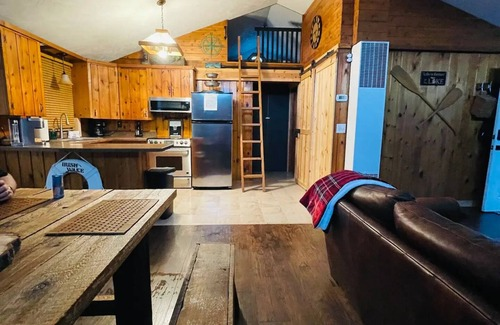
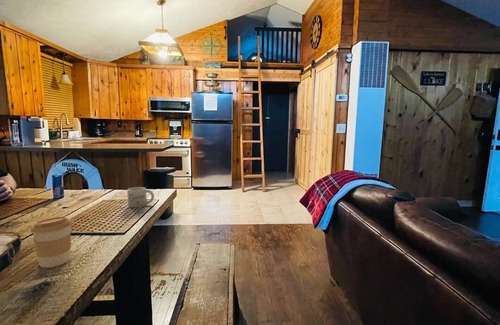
+ mug (141, 196)
+ coffee cup (53, 240)
